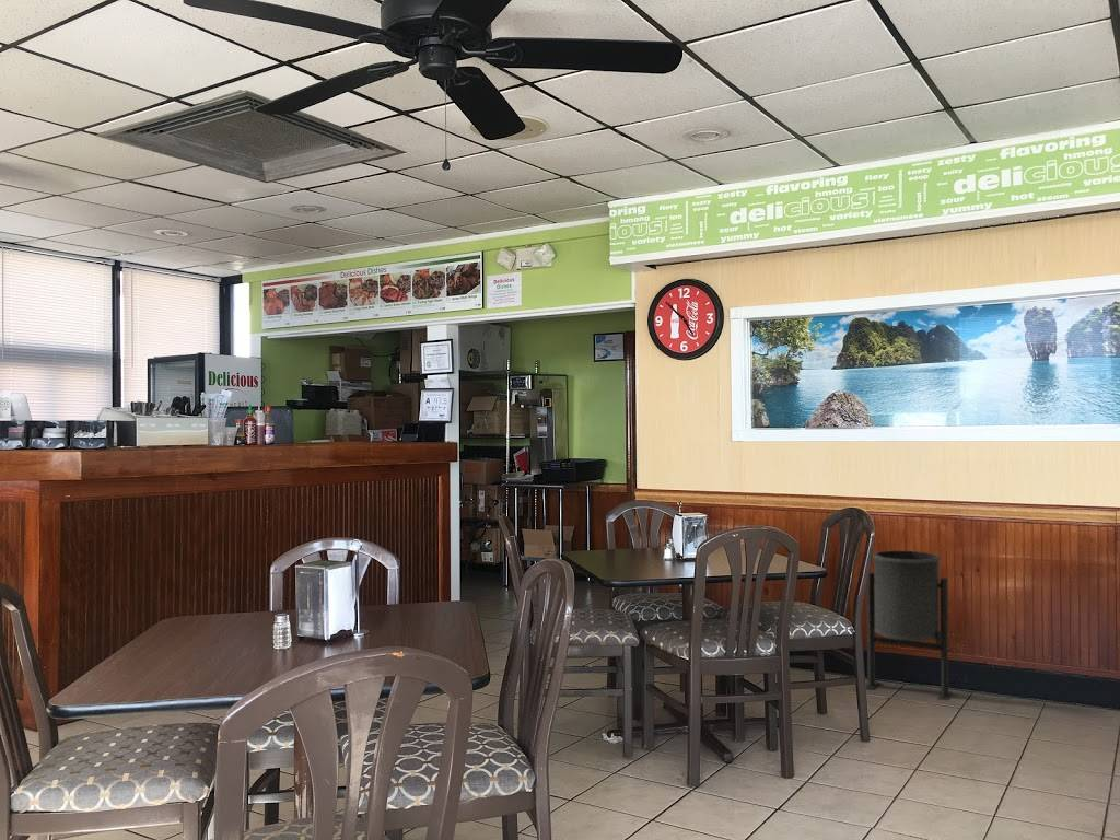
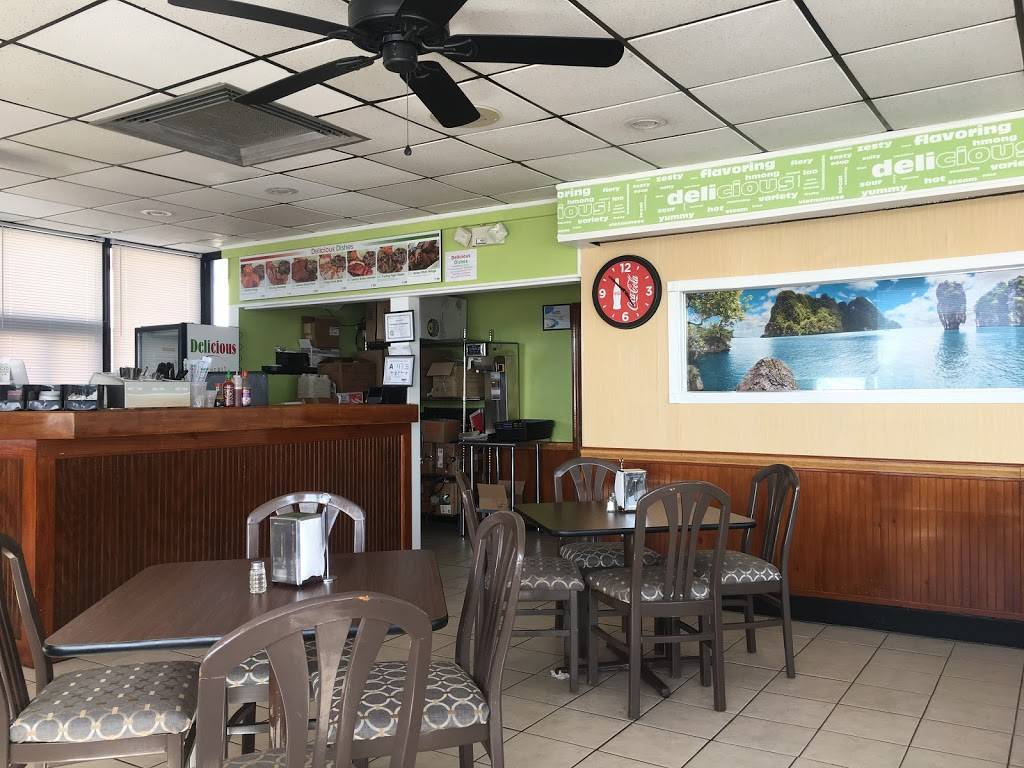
- trash can (907, 622)
